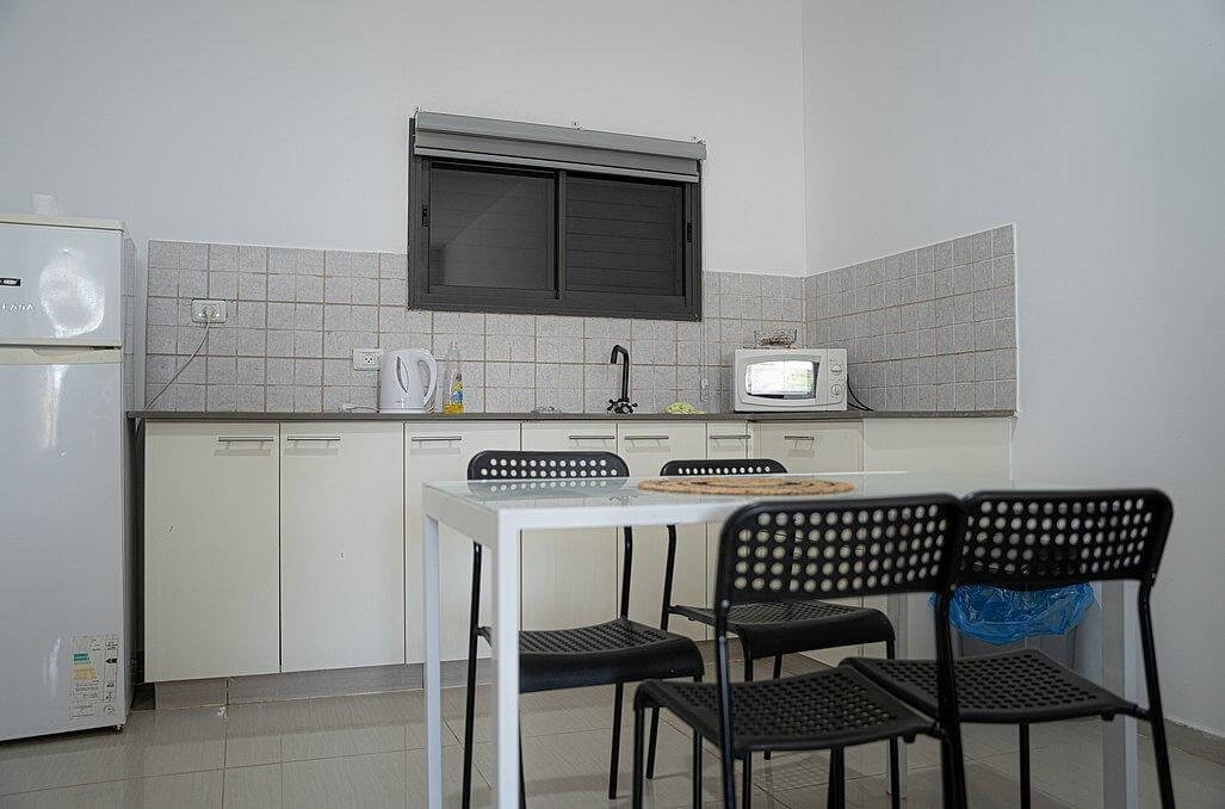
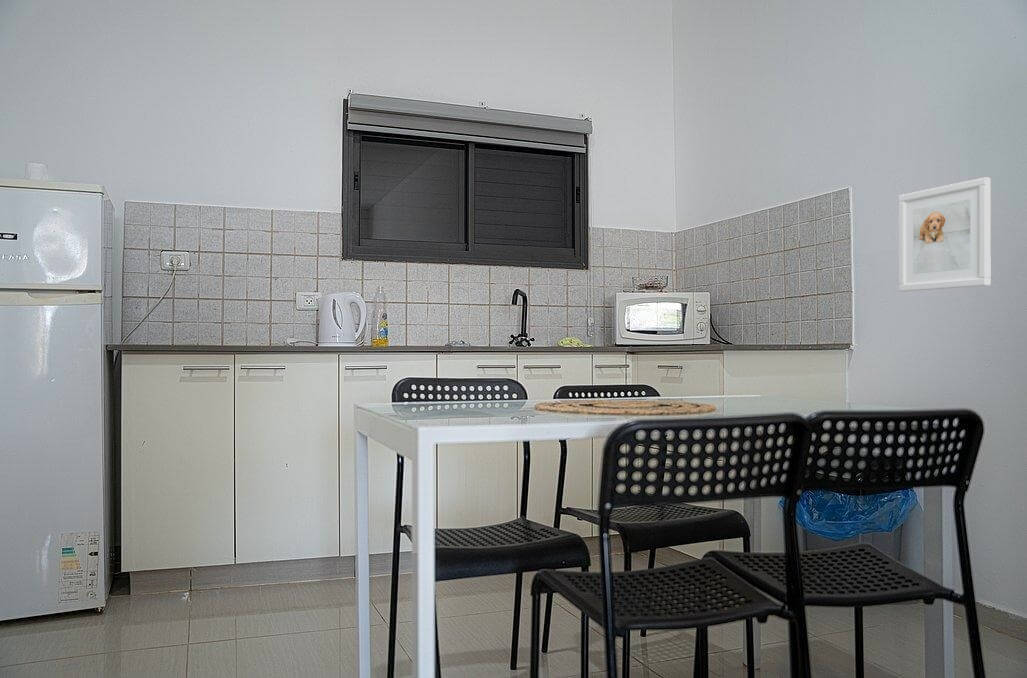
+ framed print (942, 237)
